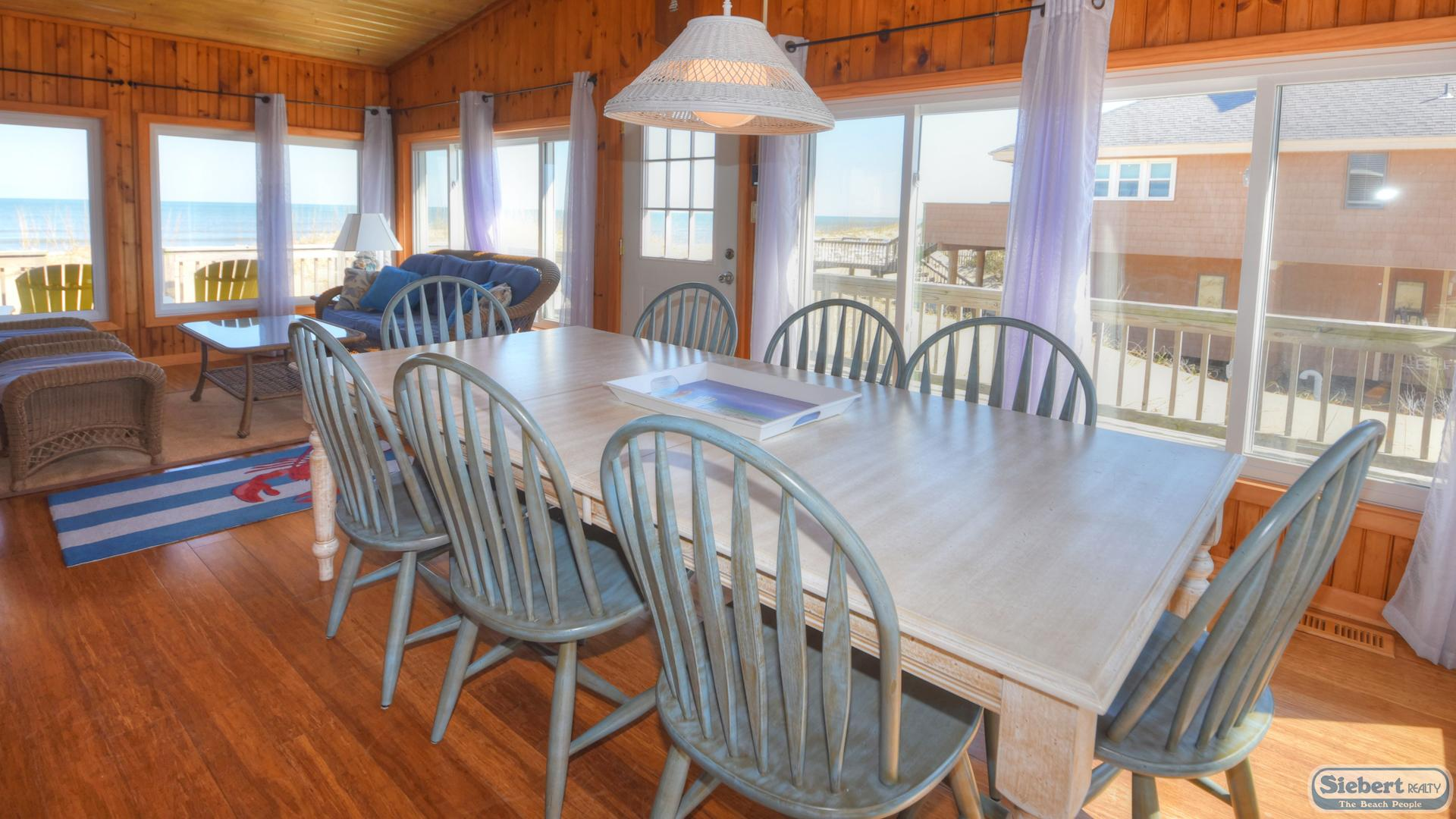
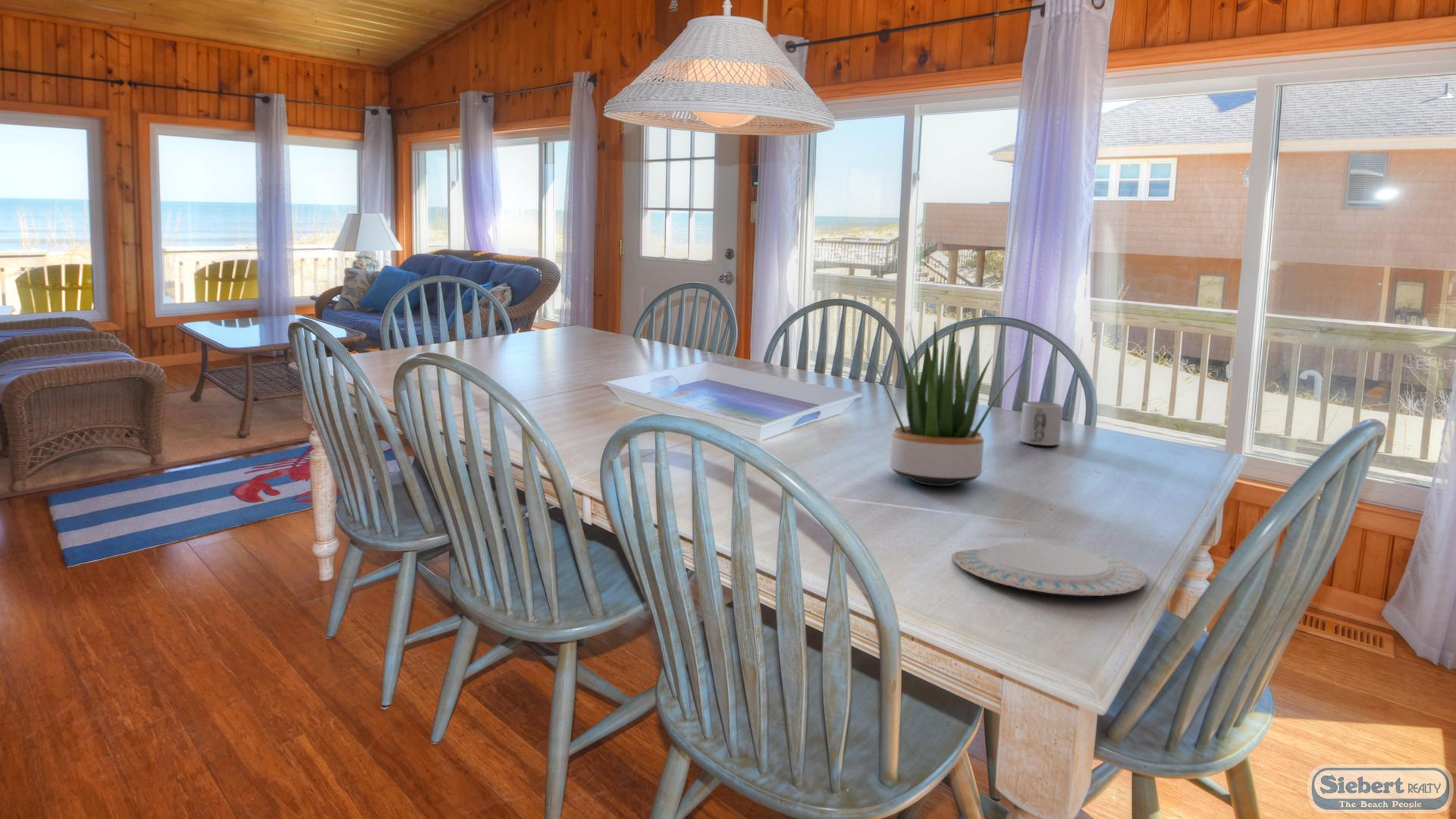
+ chinaware (1046, 561)
+ mug (1040, 422)
+ potted plant (940, 403)
